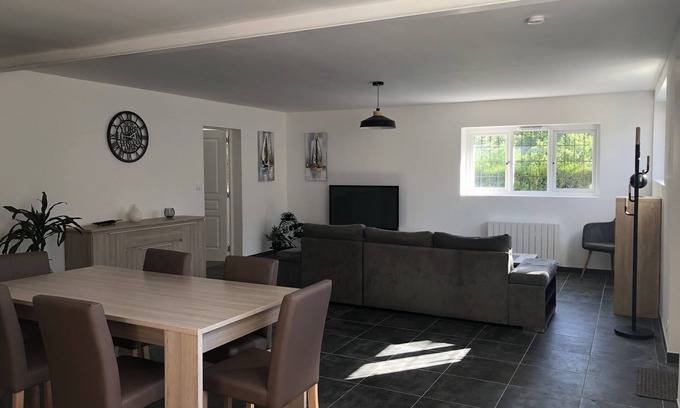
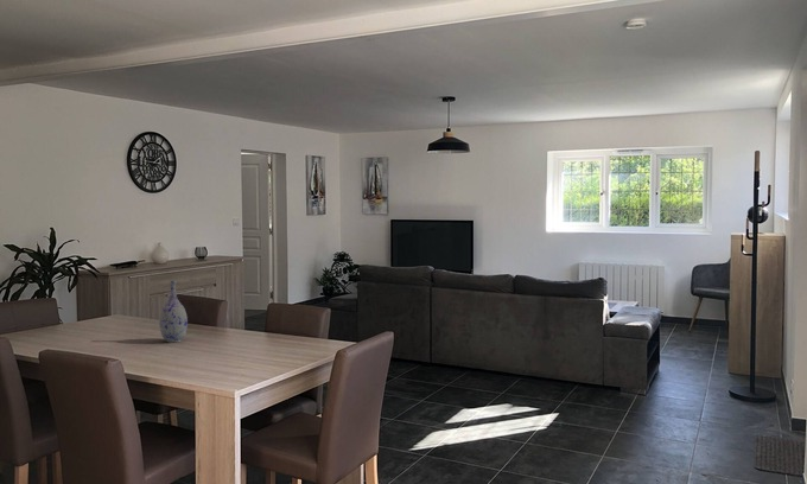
+ vase (173, 311)
